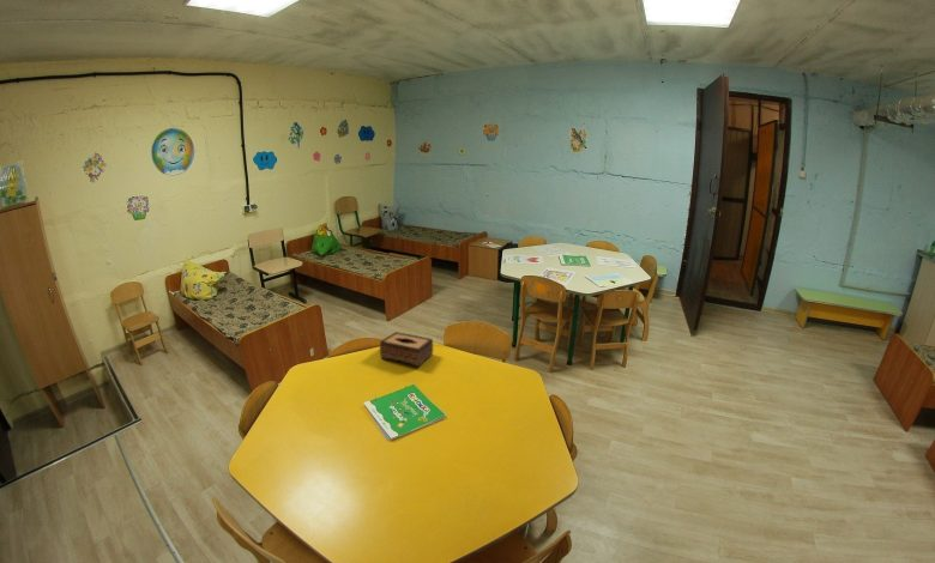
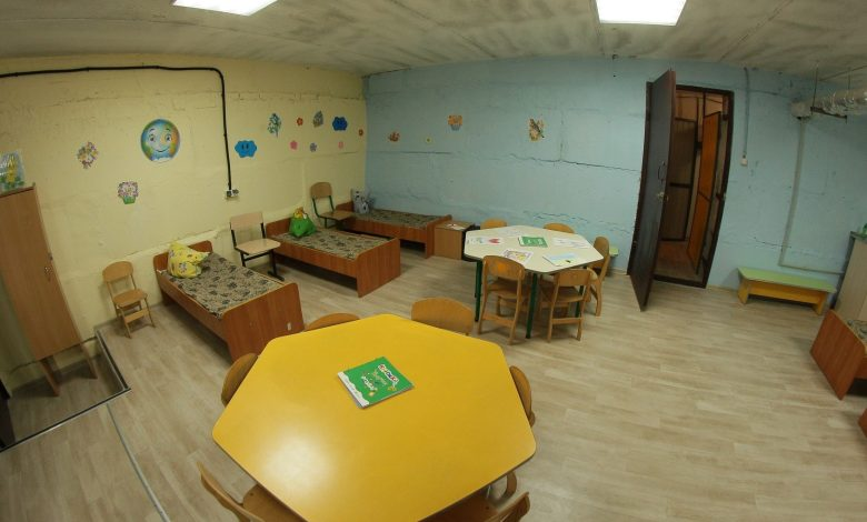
- tissue box (406, 347)
